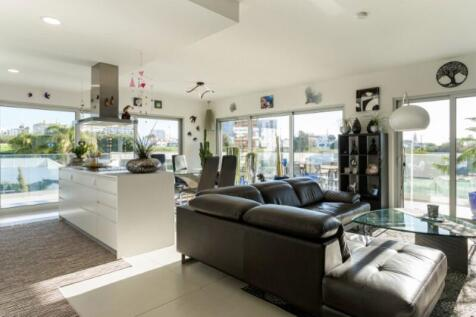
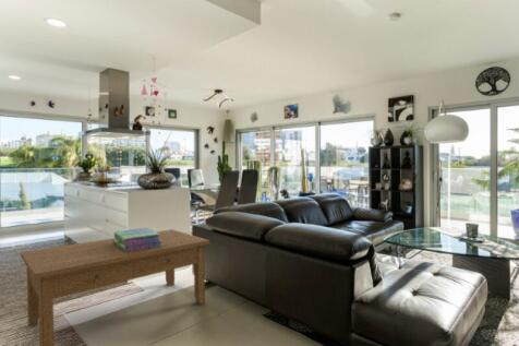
+ stack of books (136, 238)
+ coffee table (122, 278)
